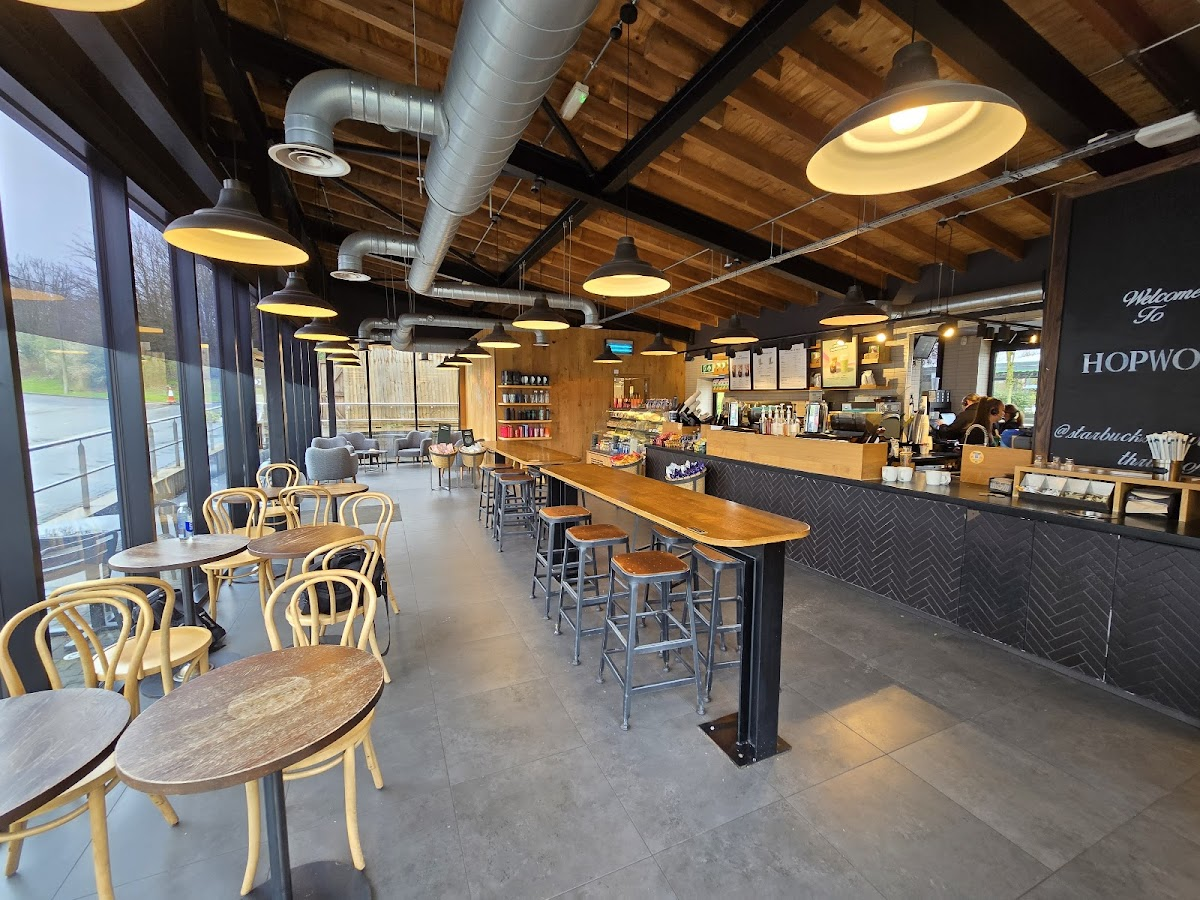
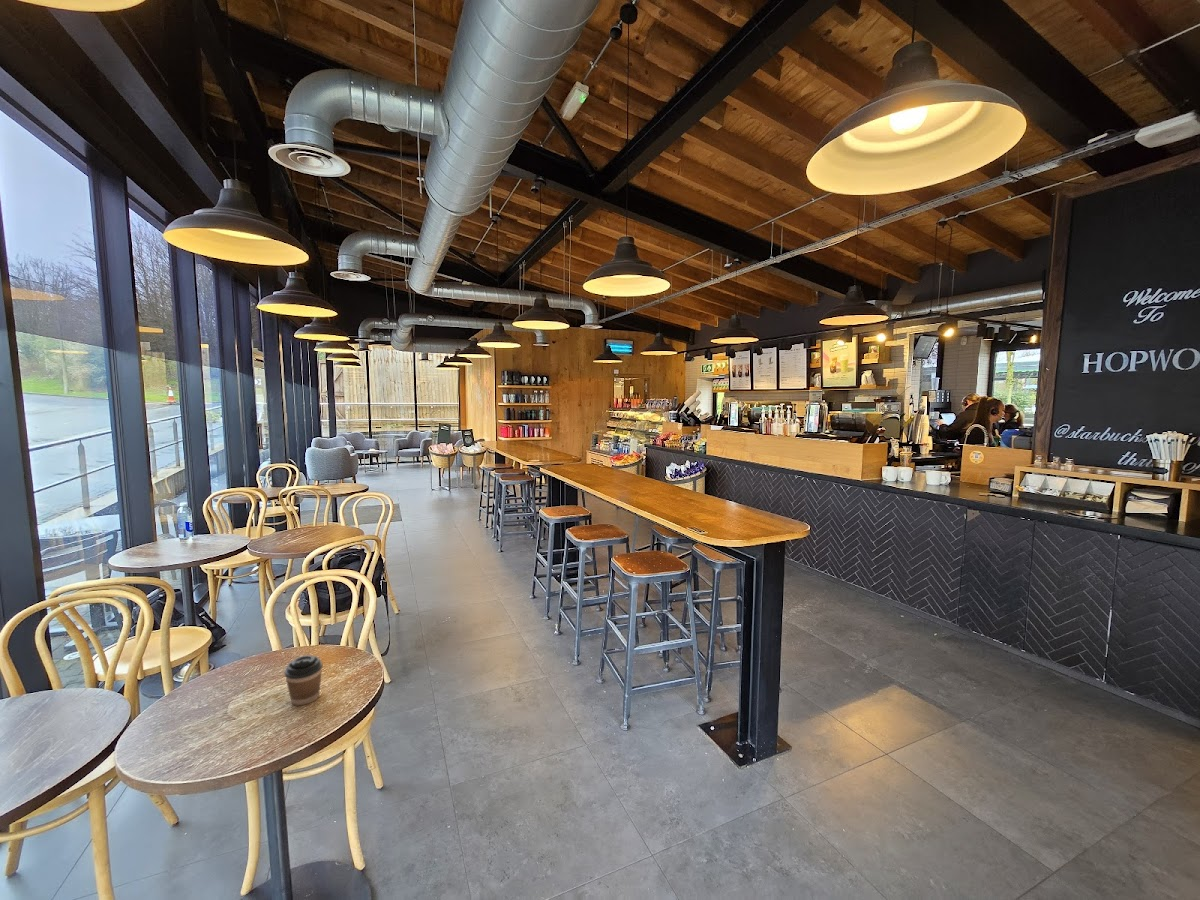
+ coffee cup (304, 677)
